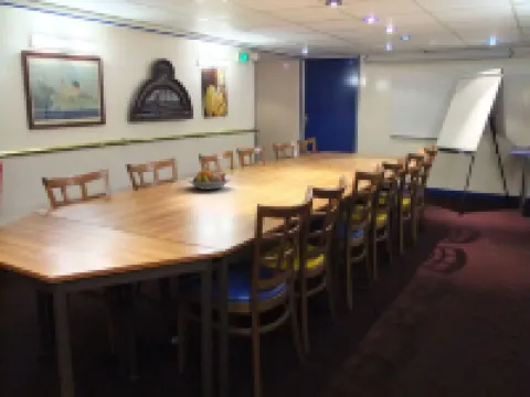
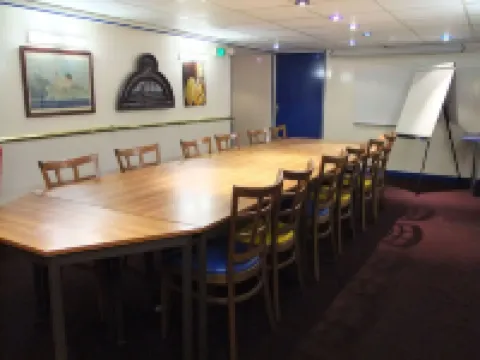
- fruit bowl (209, 179)
